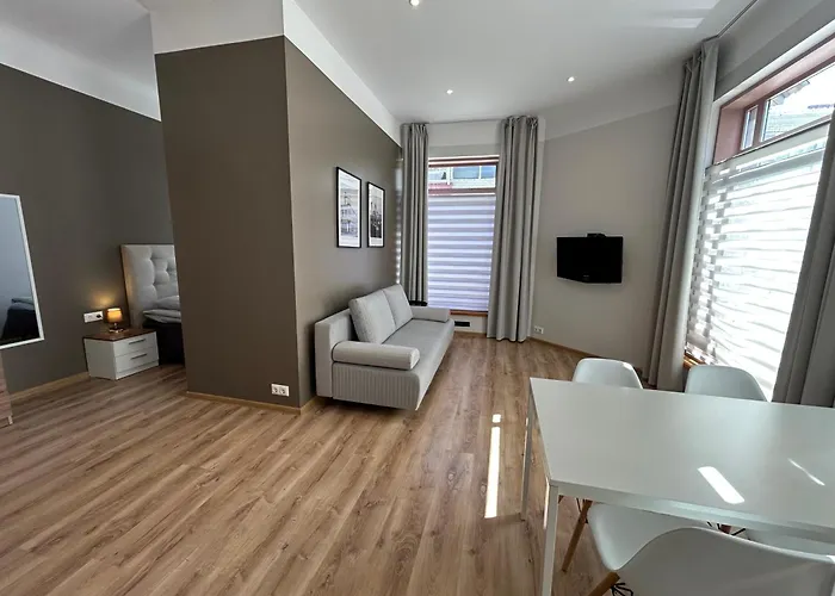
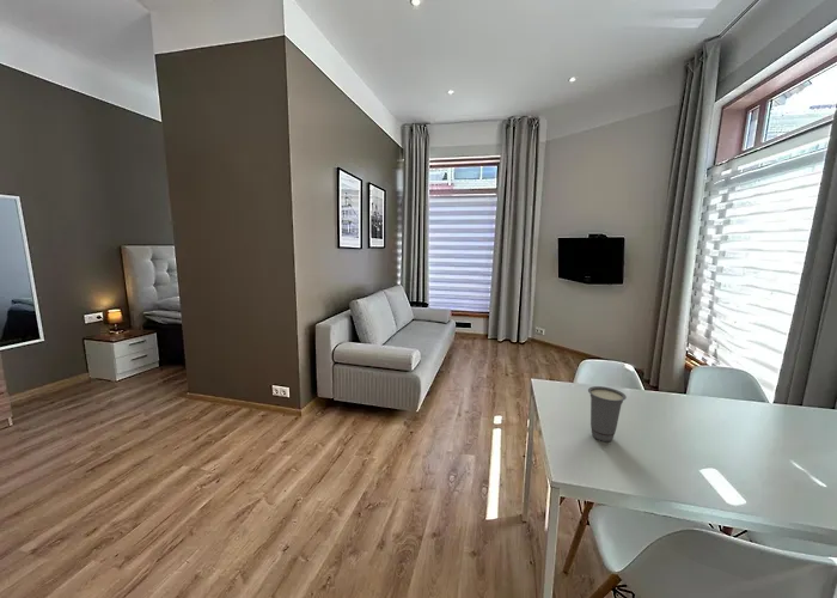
+ cup (604, 415)
